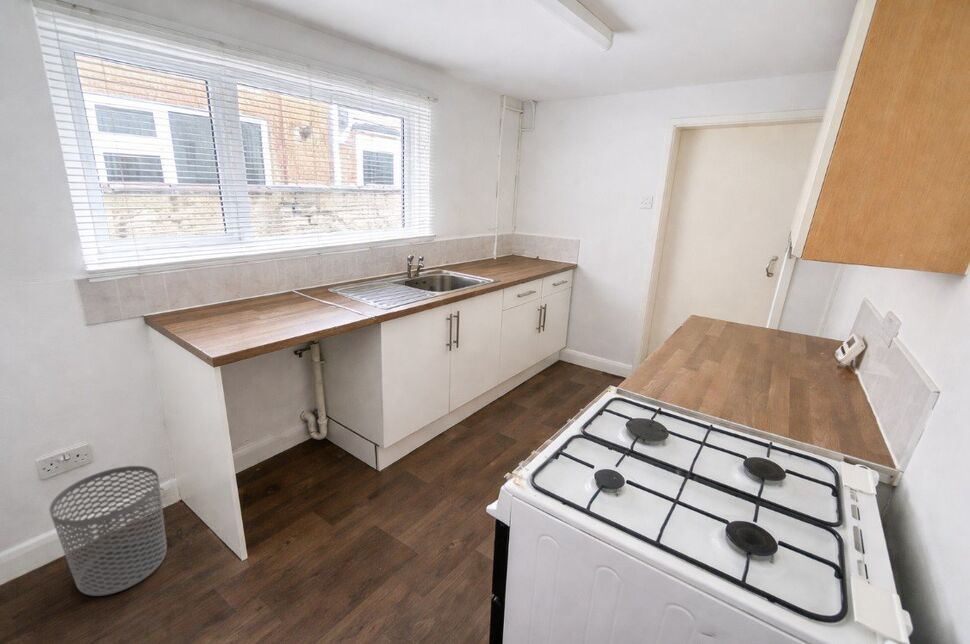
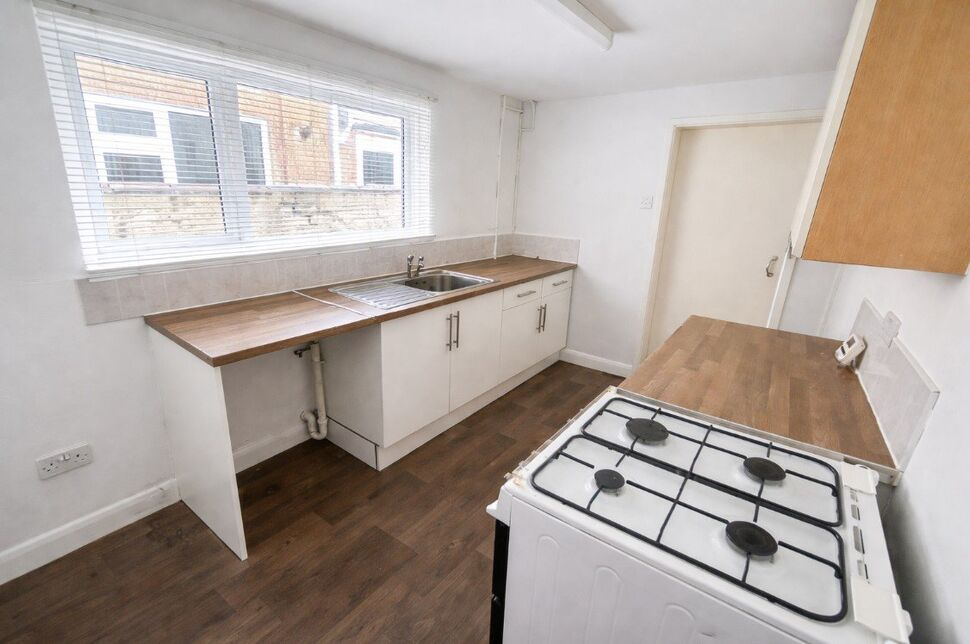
- waste bin (115, 529)
